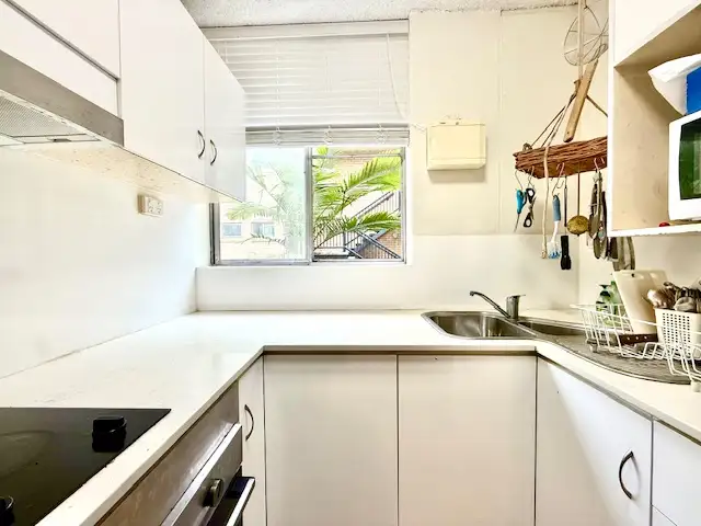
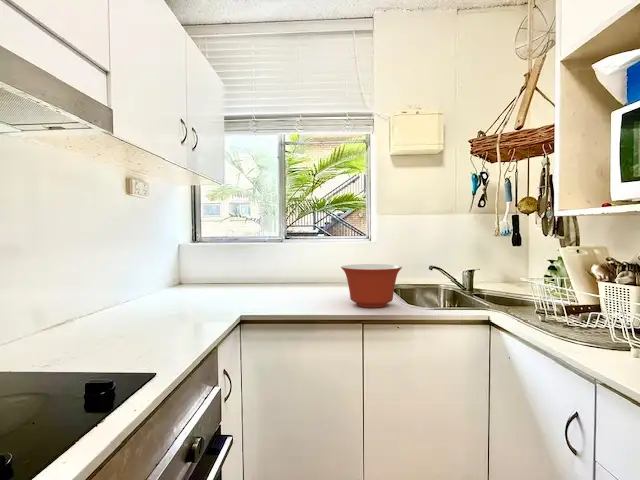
+ mixing bowl (371, 285)
